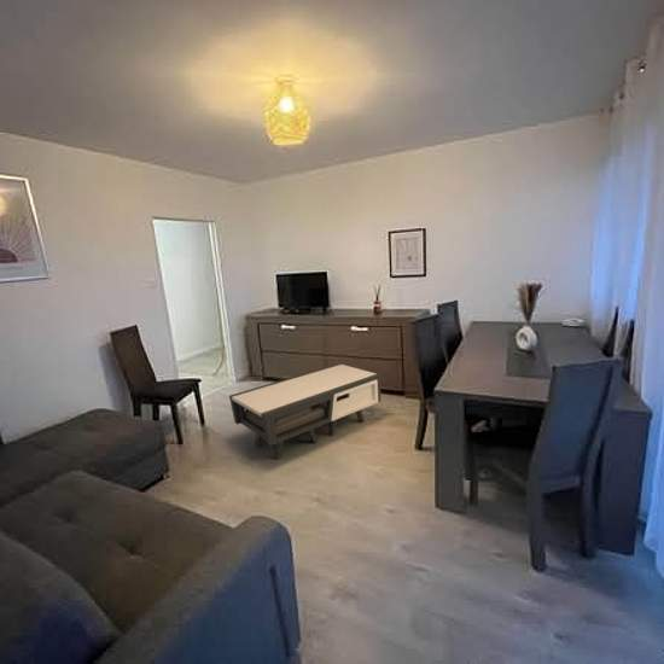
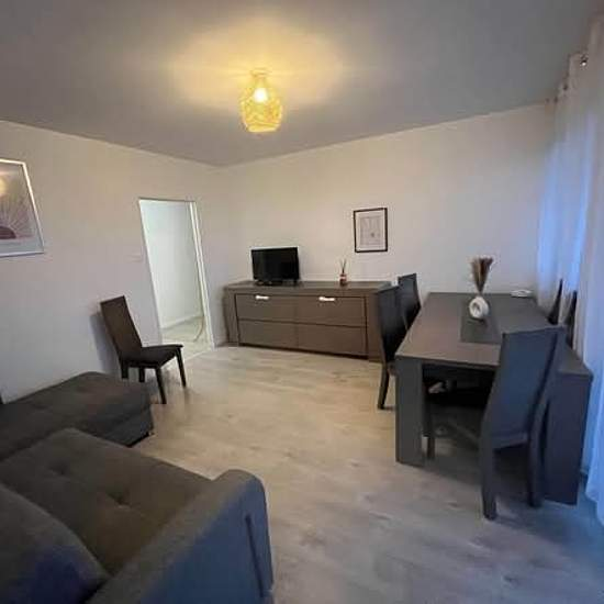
- coffee table (309, 408)
